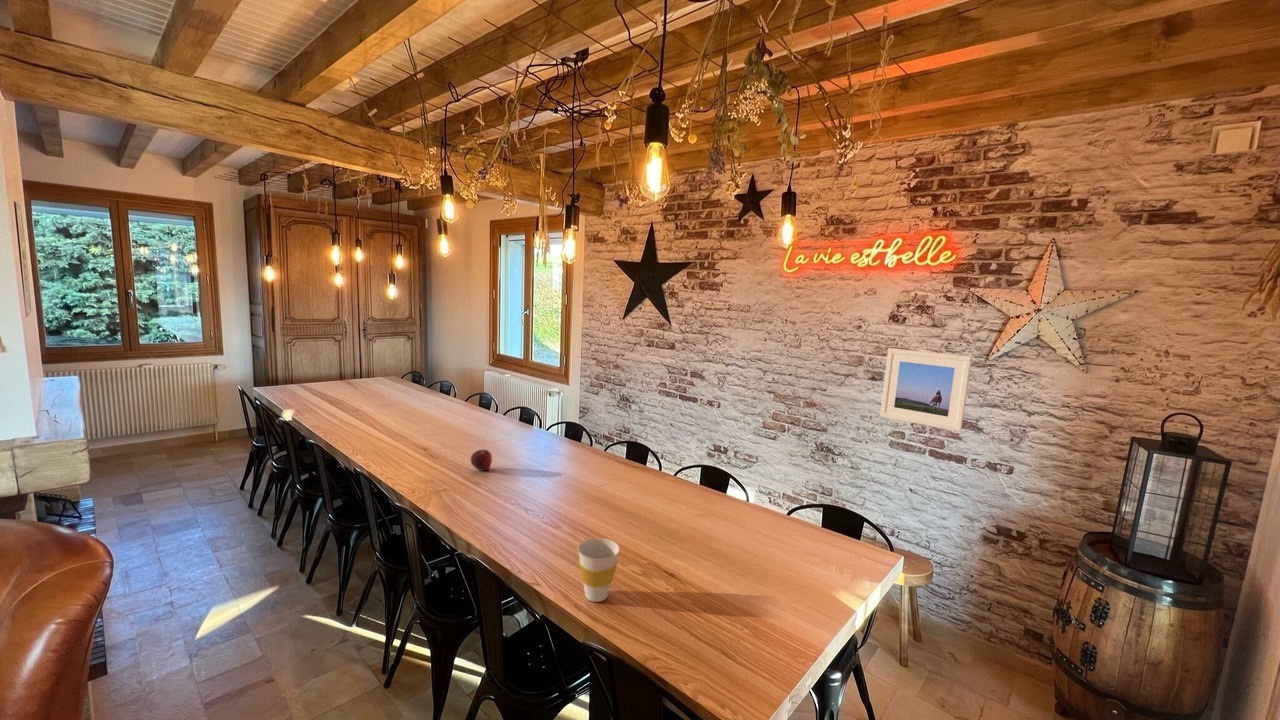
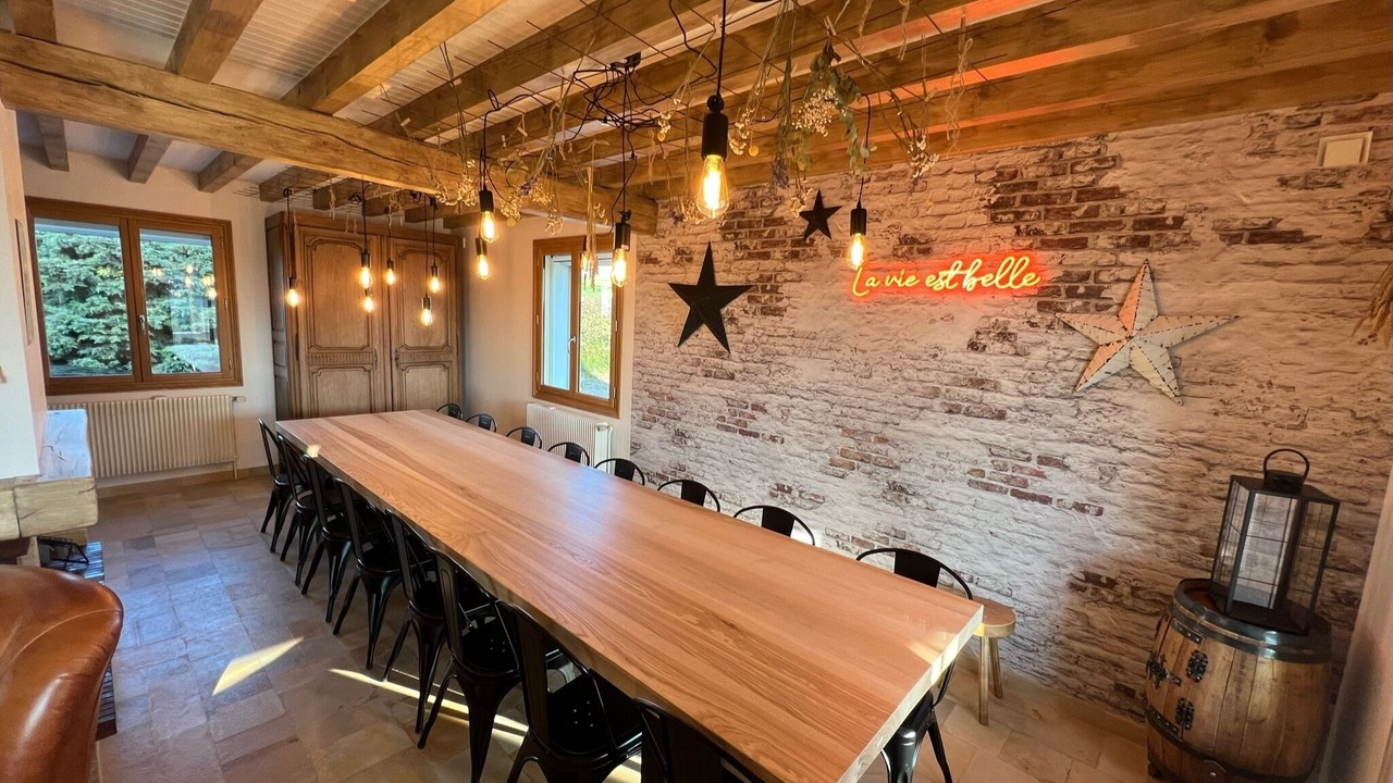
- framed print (923, 388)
- fruit (481, 459)
- cup (597, 572)
